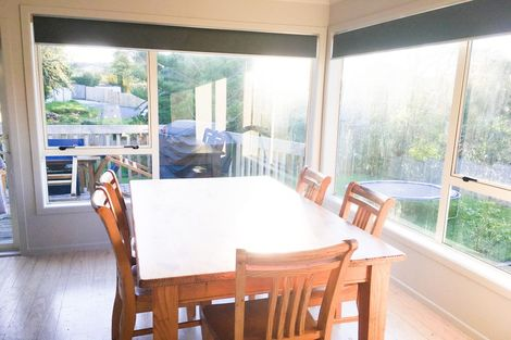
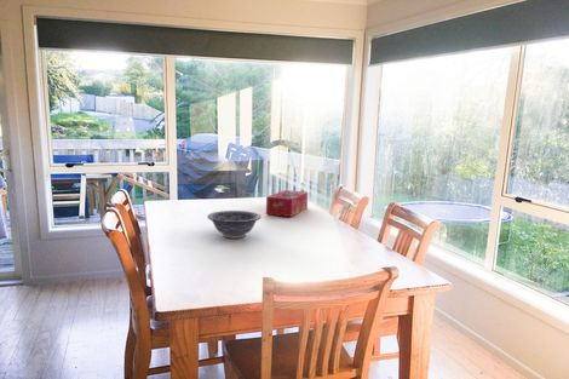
+ decorative bowl (234, 225)
+ tissue box (287, 202)
